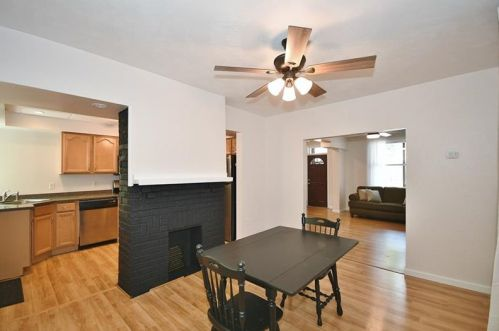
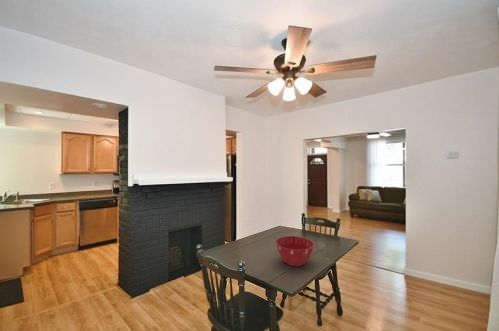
+ mixing bowl (294, 252)
